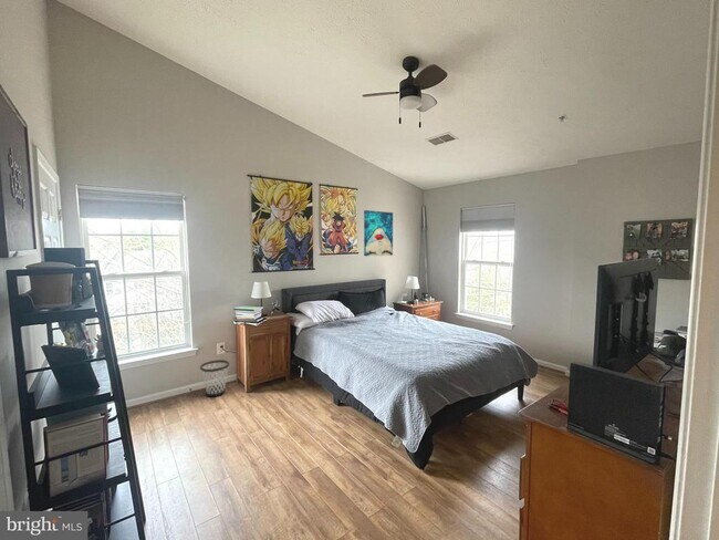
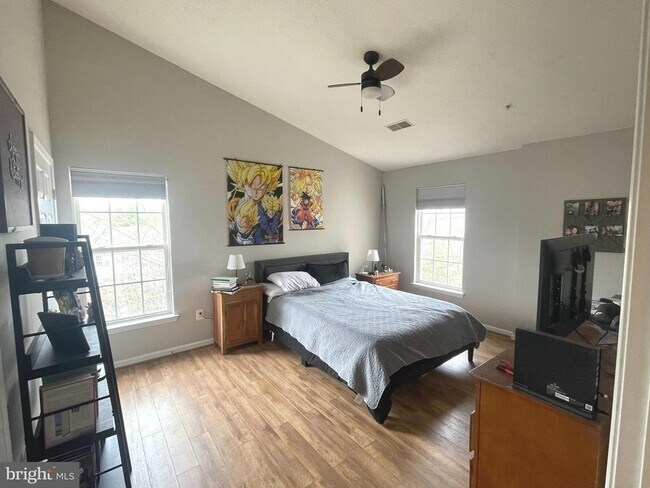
- wastebasket (215, 378)
- wall art (378, 233)
